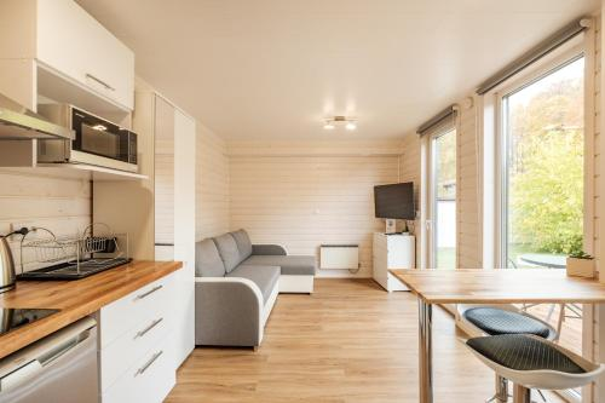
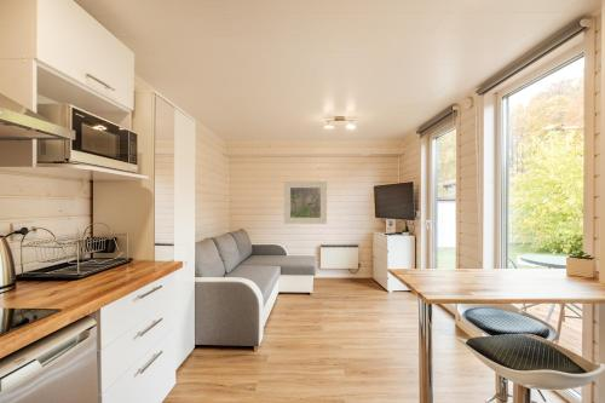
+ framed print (305, 202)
